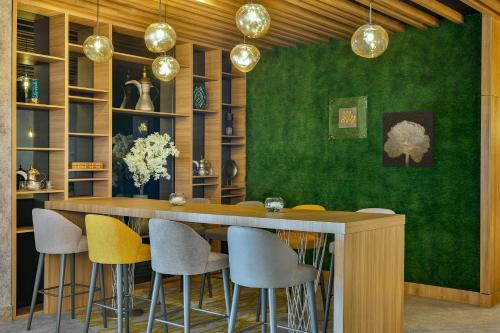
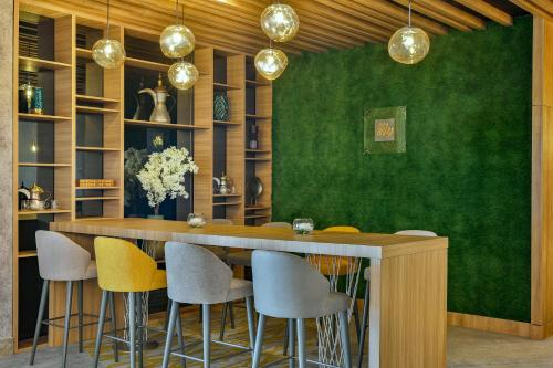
- wall art (407, 139)
